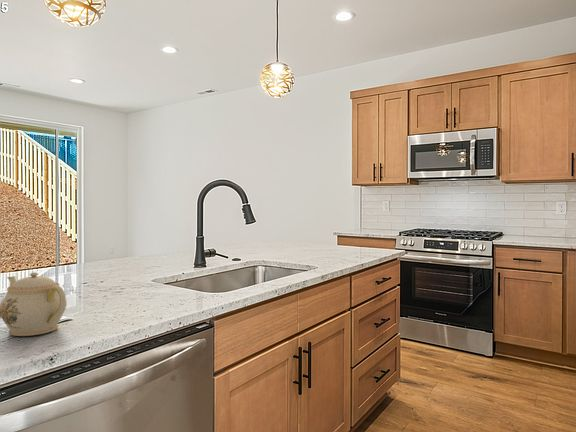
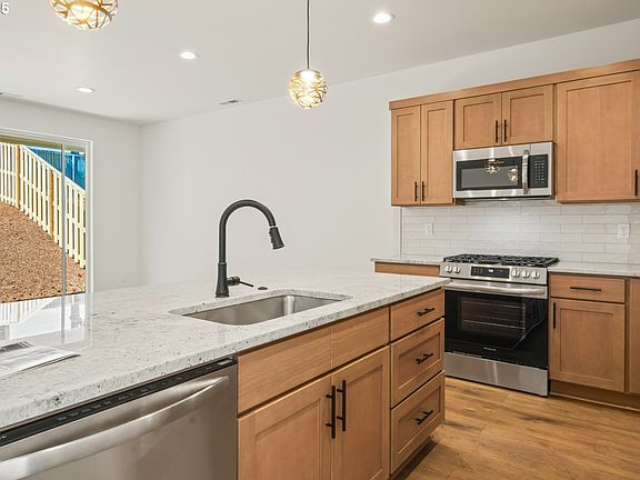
- teapot (35, 301)
